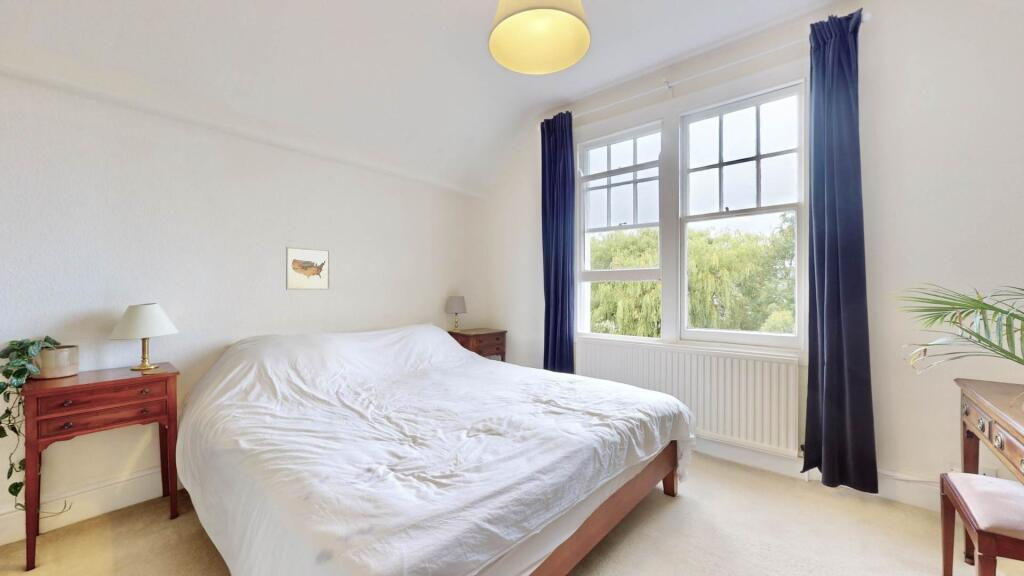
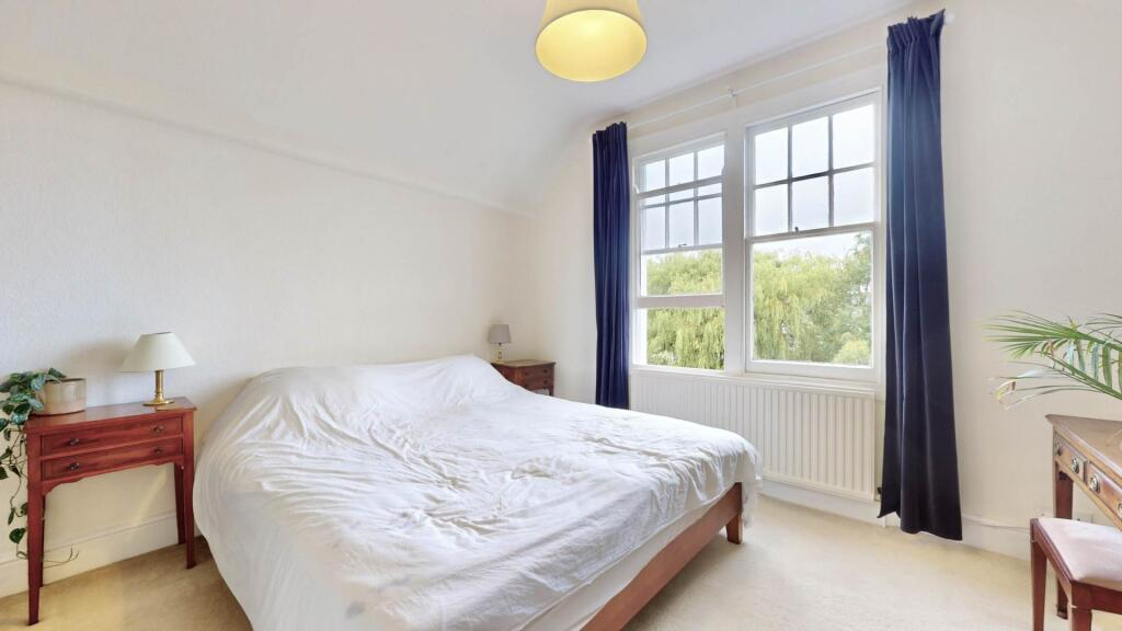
- wall art (308, 269)
